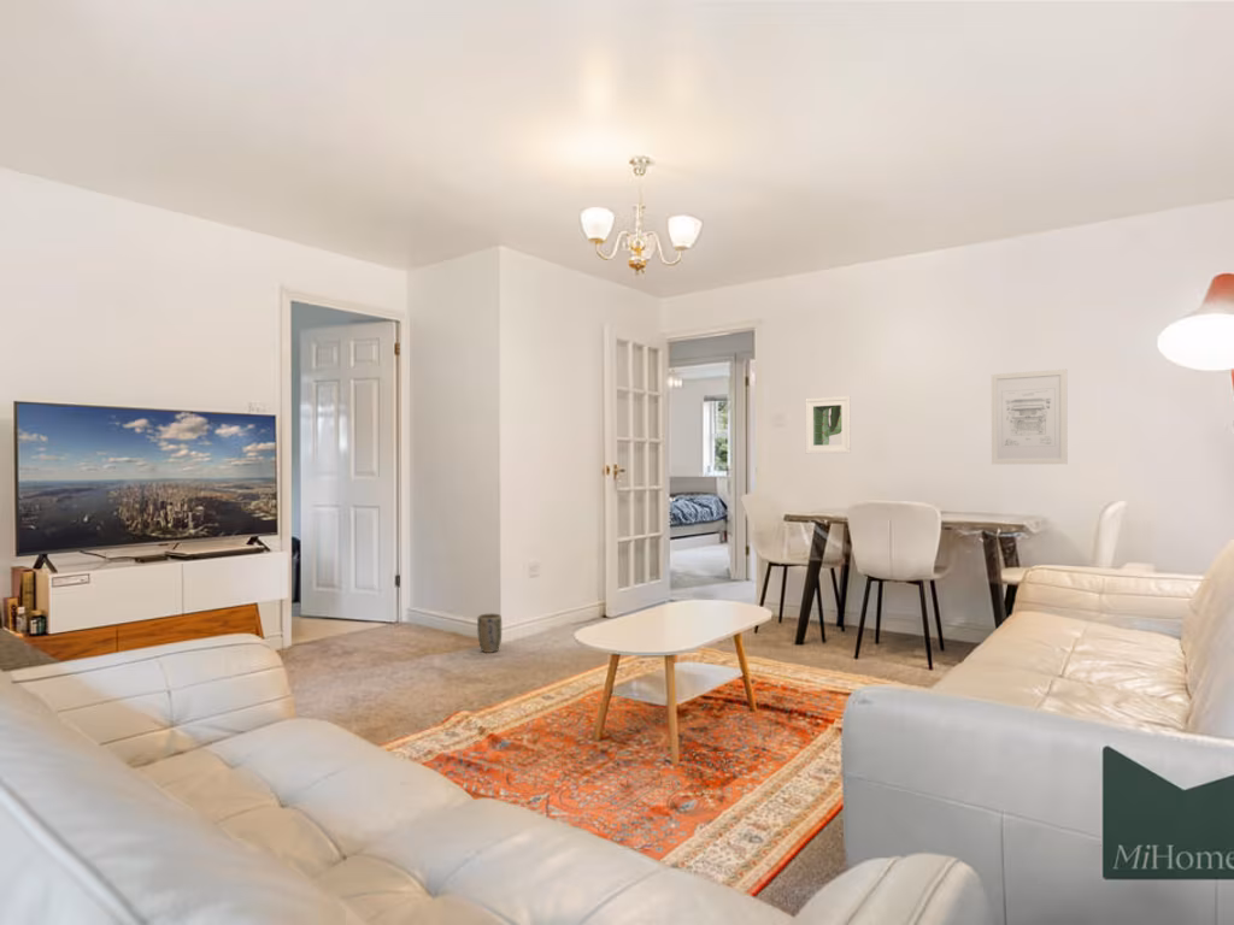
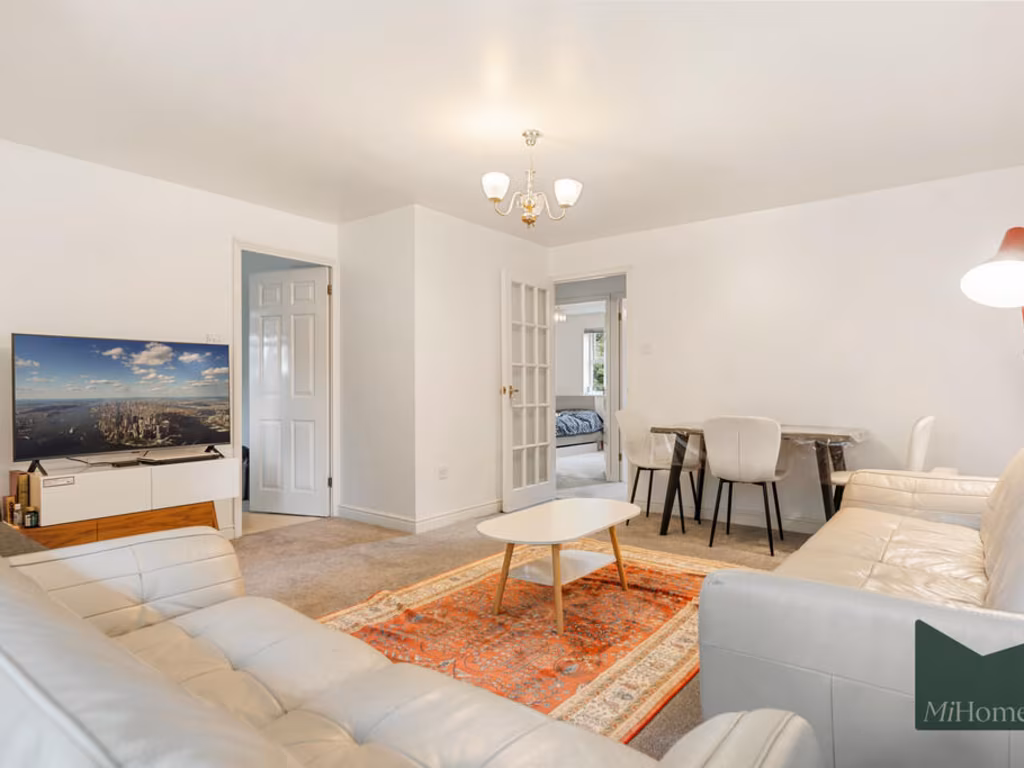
- plant pot (489, 632)
- wall art (1028, 418)
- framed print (827, 425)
